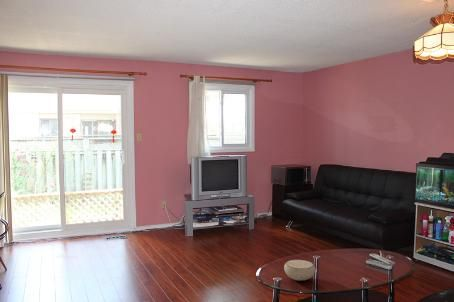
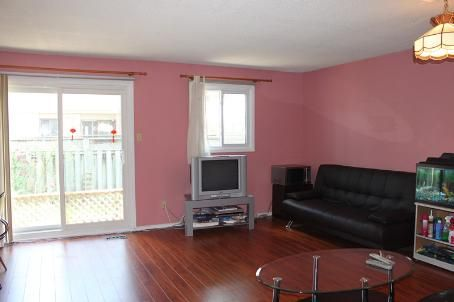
- bowl (299, 271)
